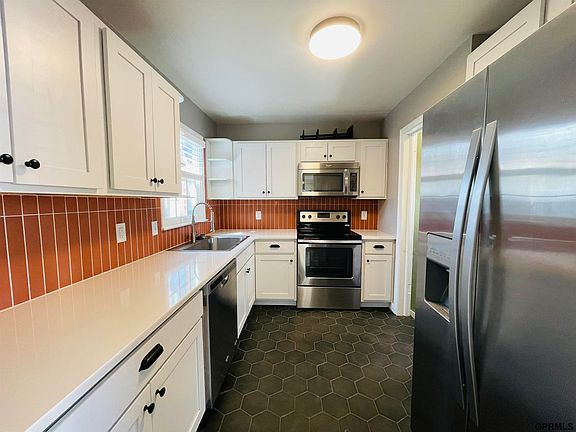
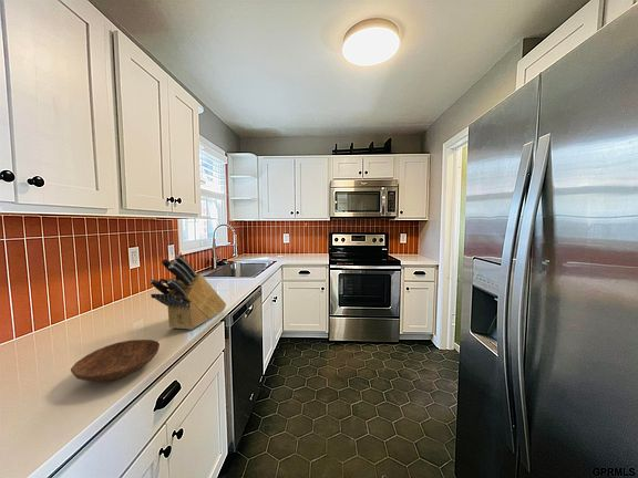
+ bowl (120, 363)
+ knife block (192, 287)
